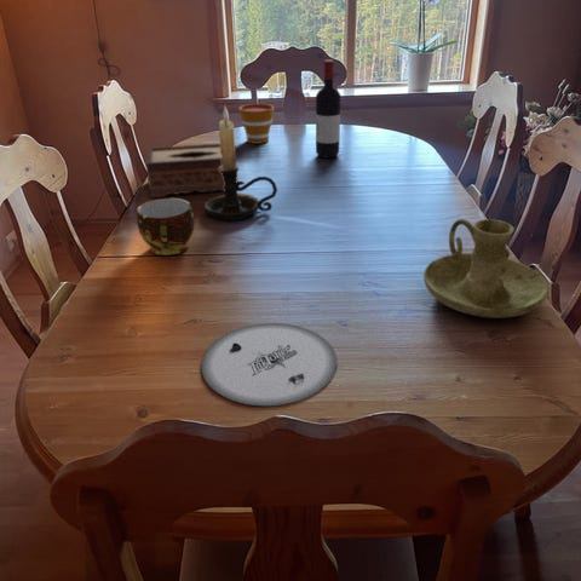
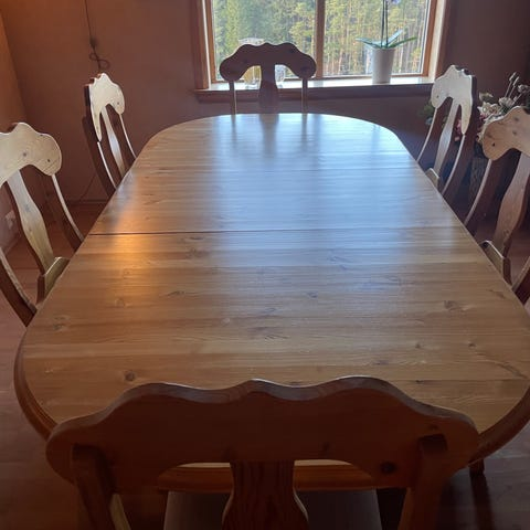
- cup (257, 123)
- plate (269, 358)
- candle holder (236, 160)
- tissue box (192, 168)
- cup (168, 229)
- wine bottle (328, 109)
- candle holder (481, 257)
